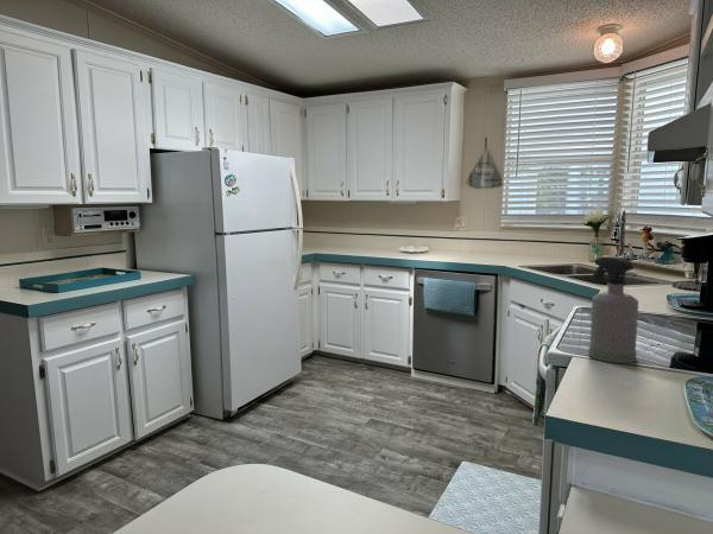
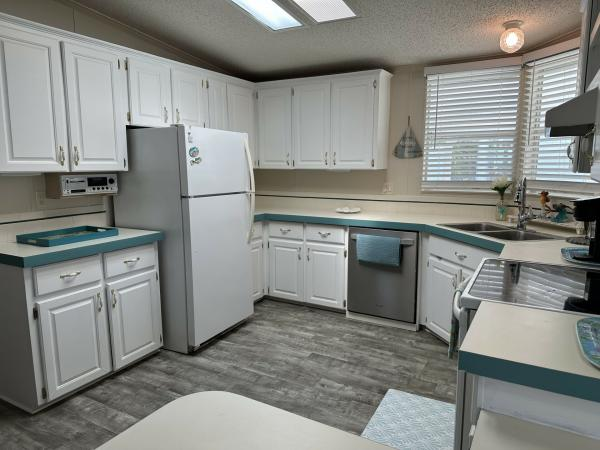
- spray bottle (611, 306)
